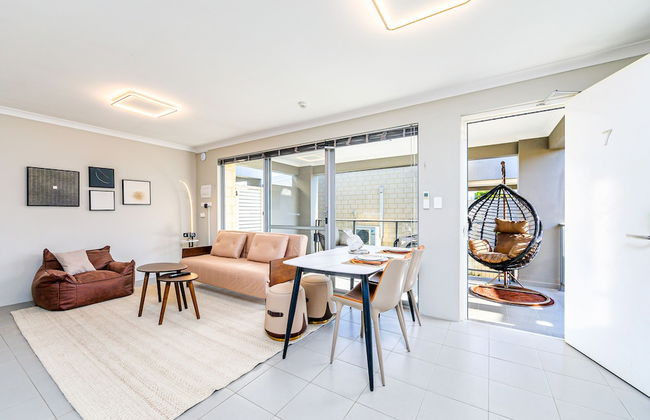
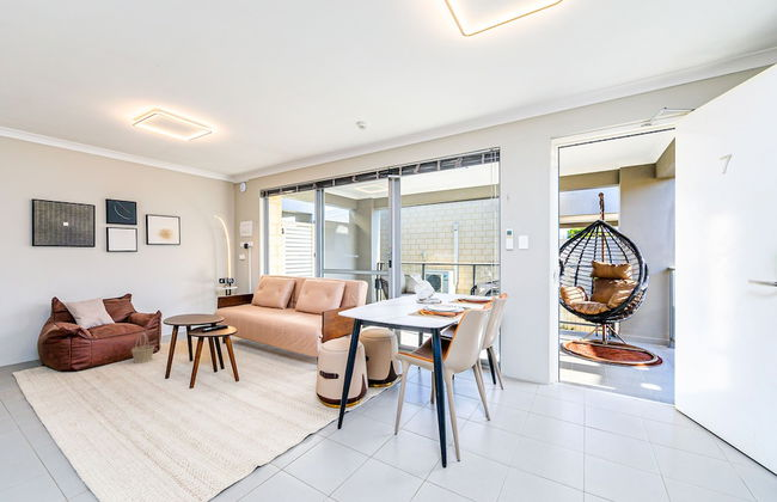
+ basket (142, 347)
